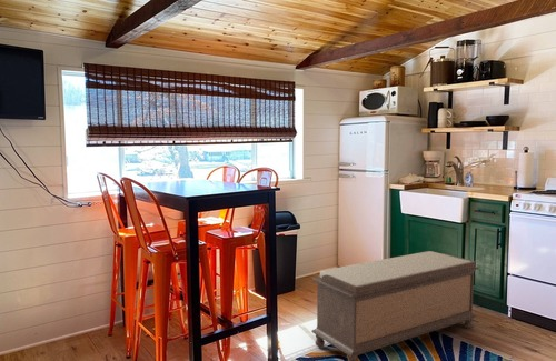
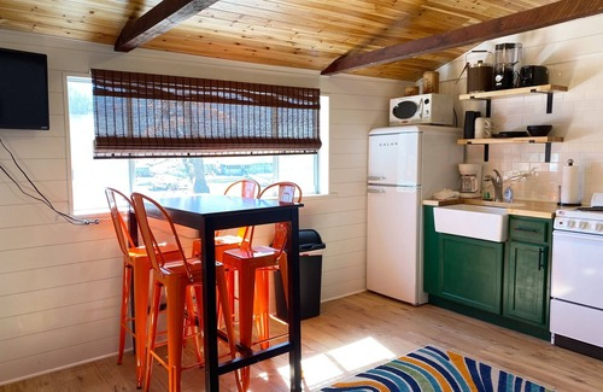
- bench (398, 301)
